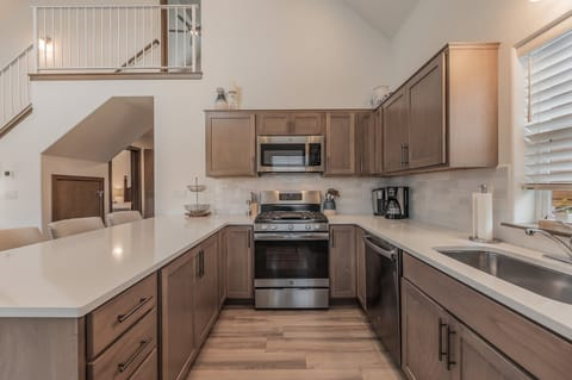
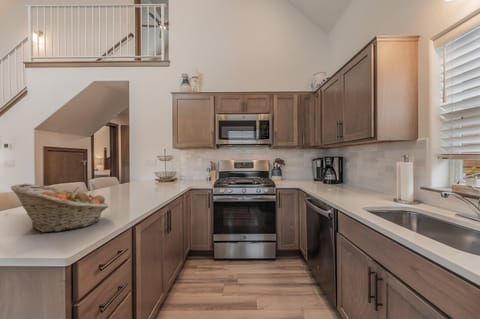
+ fruit basket (63, 203)
